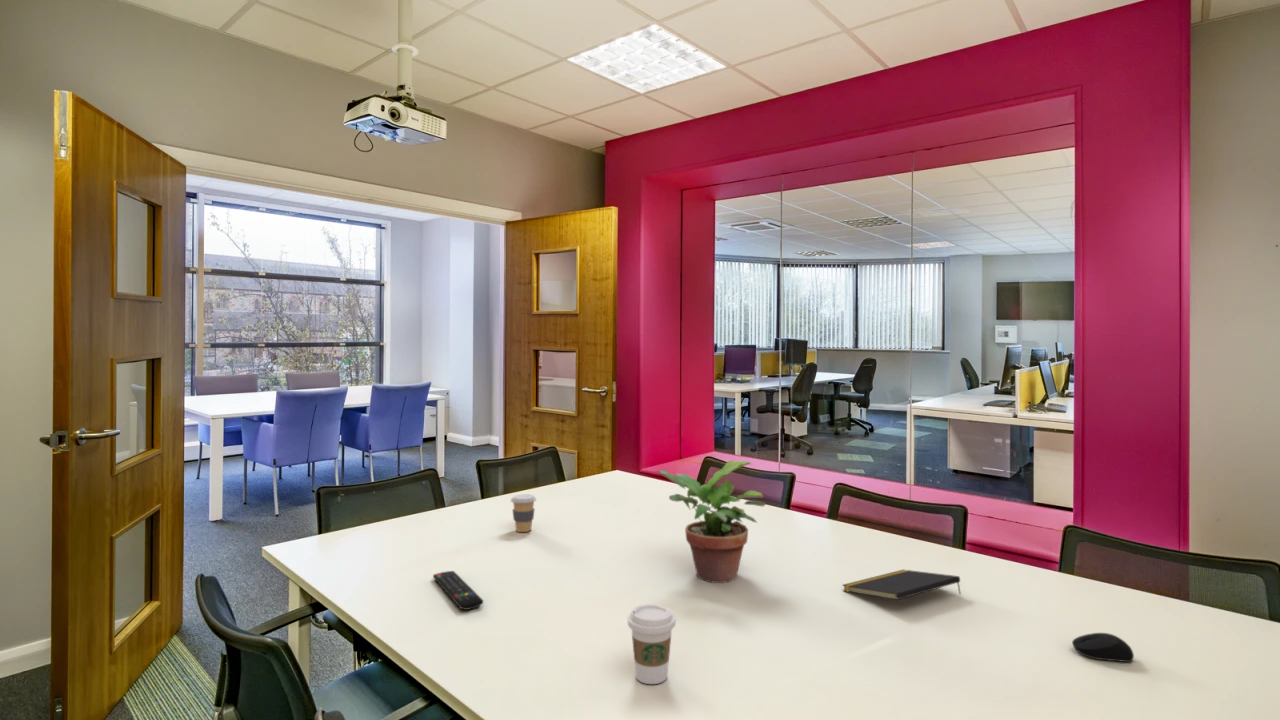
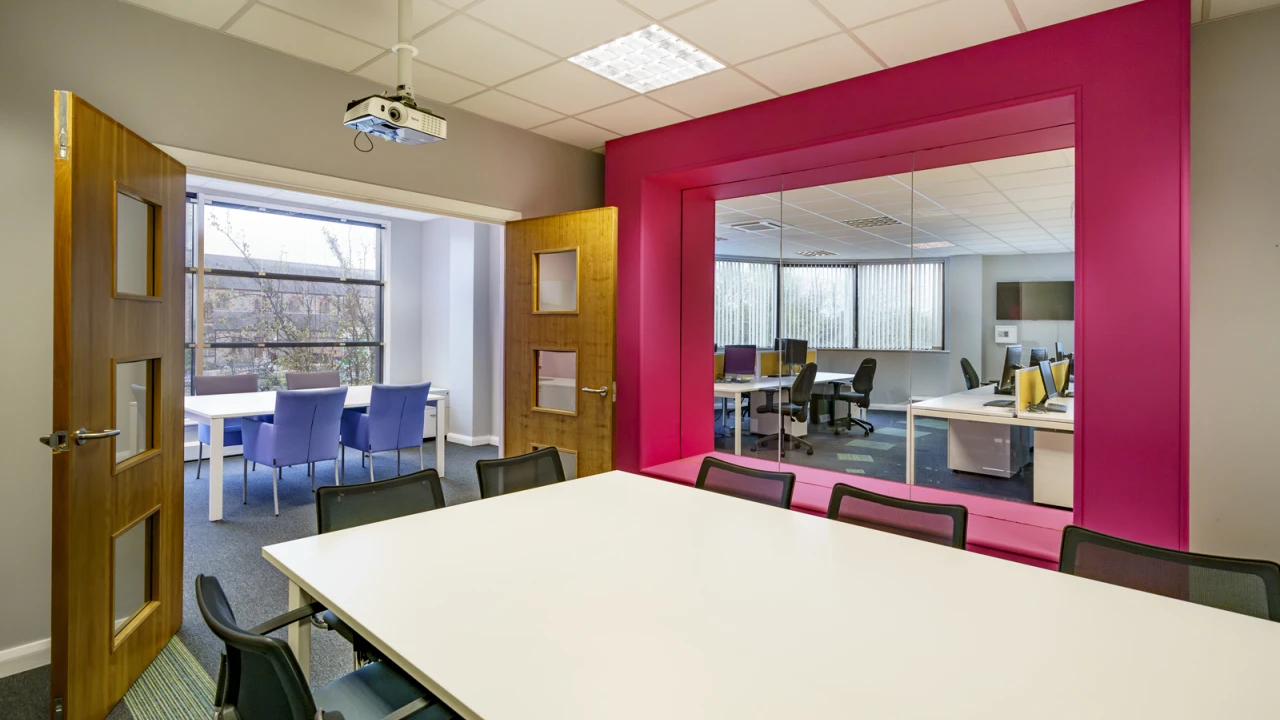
- coffee cup (651, 643)
- computer mouse (1102, 645)
- notepad (900, 583)
- potted plant (706, 521)
- coffee cup (523, 513)
- remote control (456, 589)
